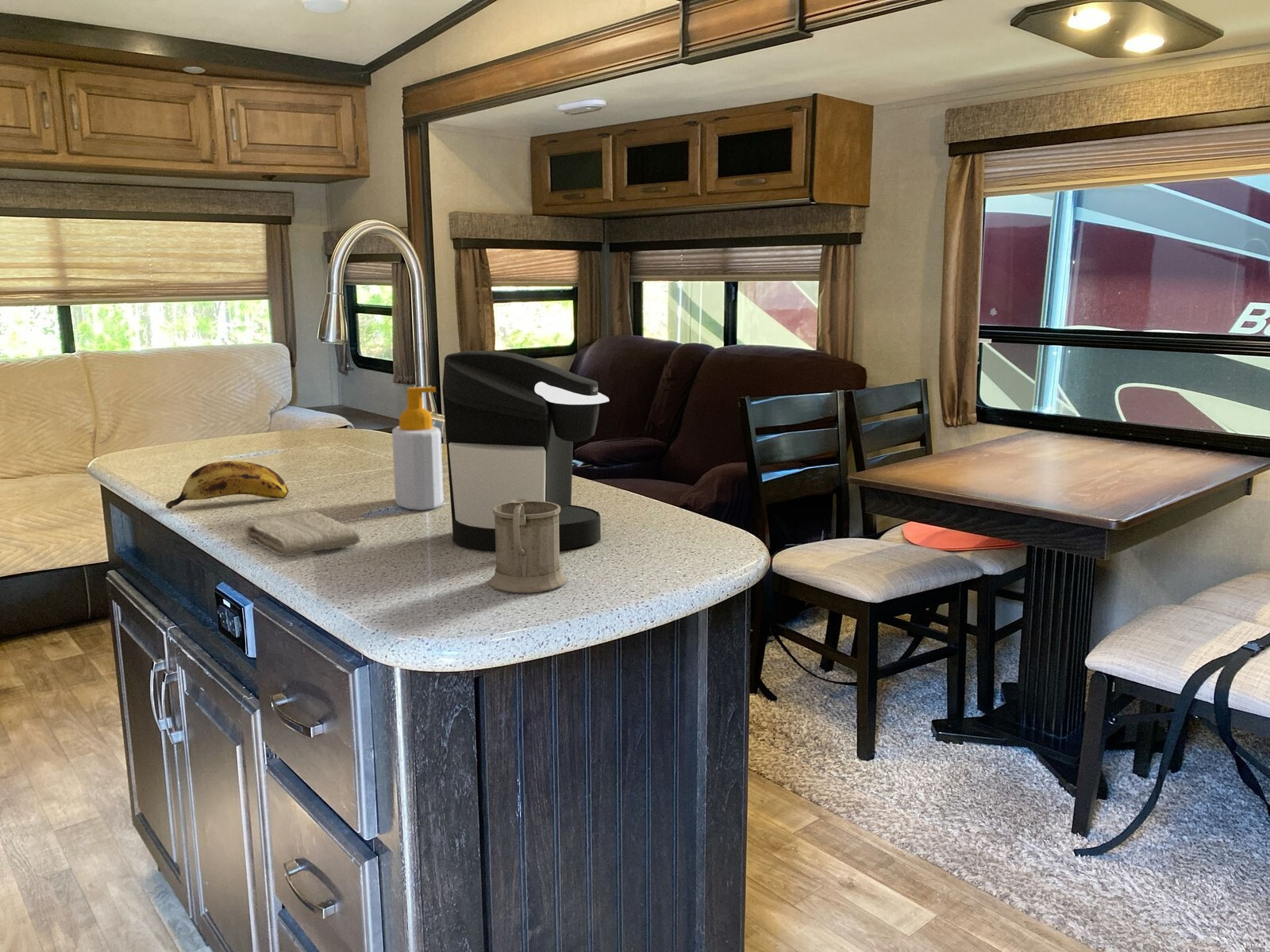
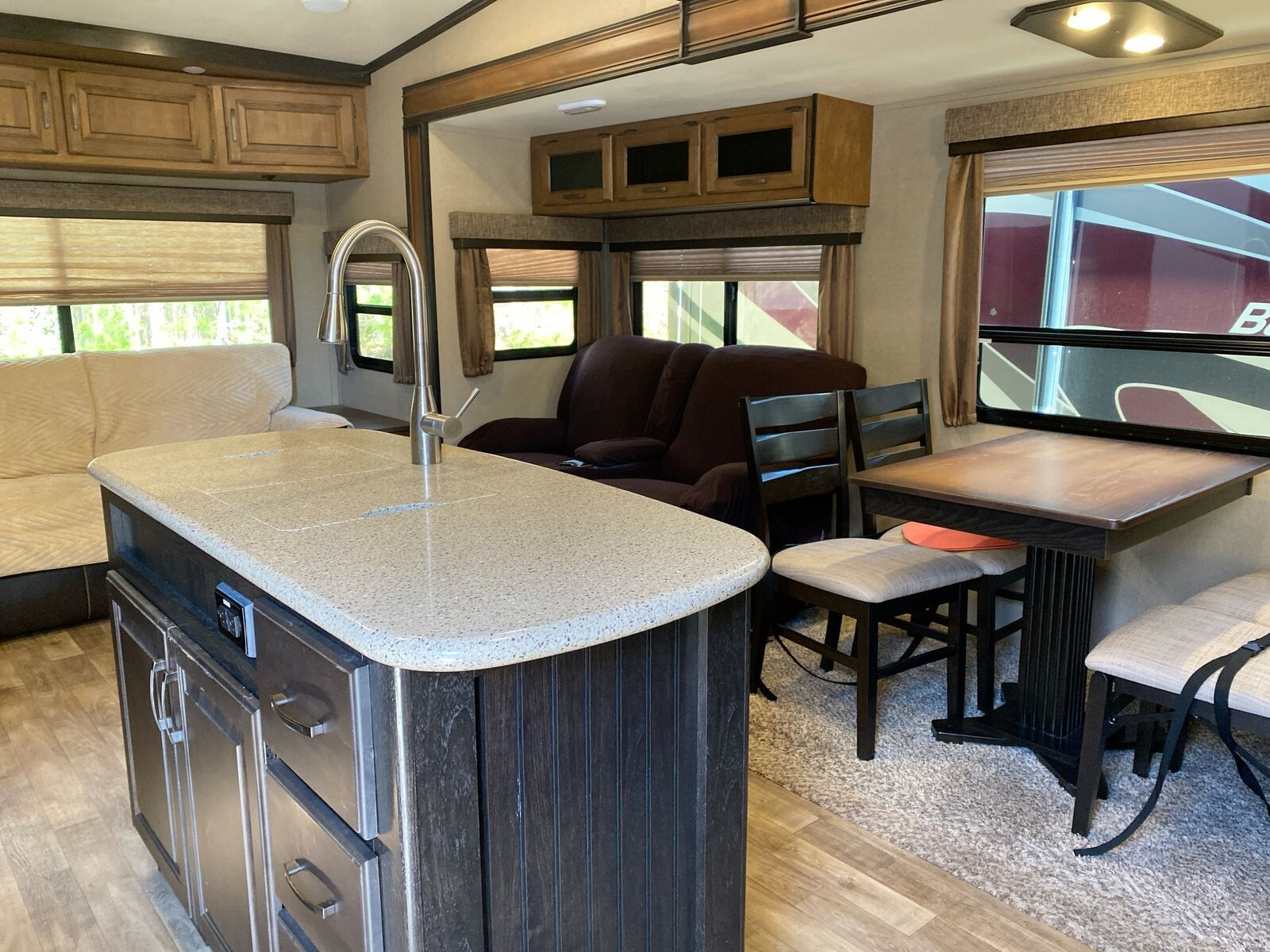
- mug (525, 539)
- banana (229, 482)
- soap bottle (417, 446)
- washcloth (299, 531)
- coffee maker (528, 446)
